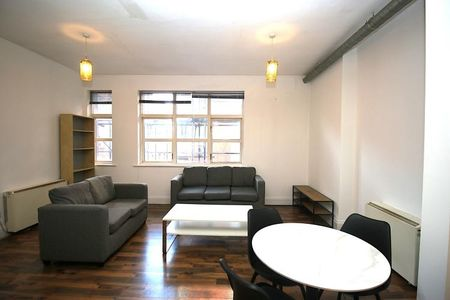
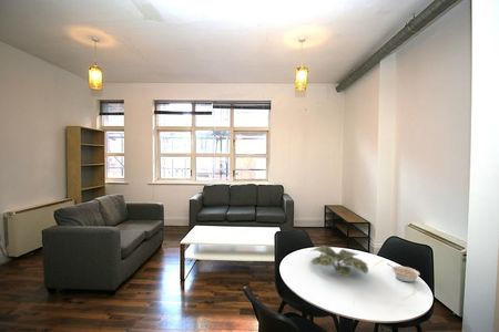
+ plant (340, 262)
+ legume (404, 273)
